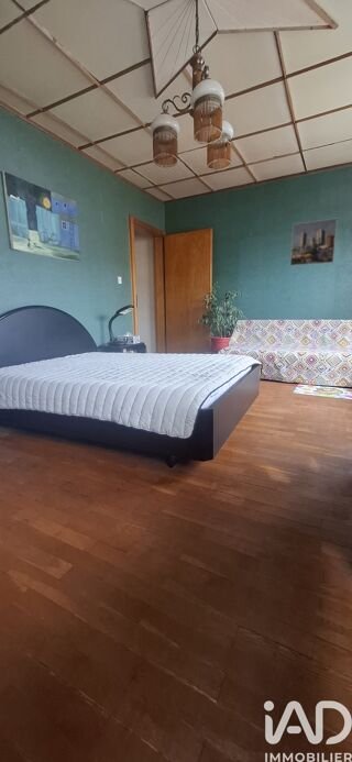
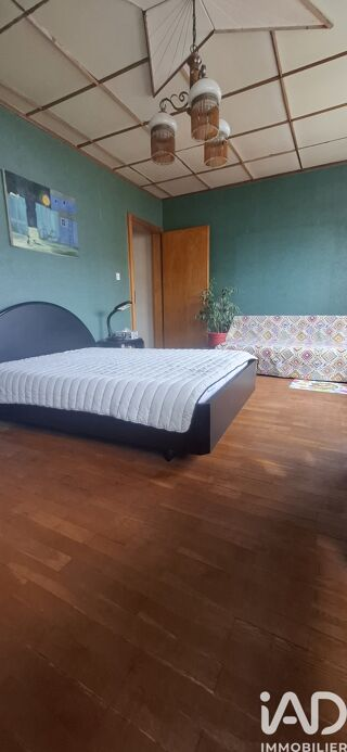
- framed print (312, 243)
